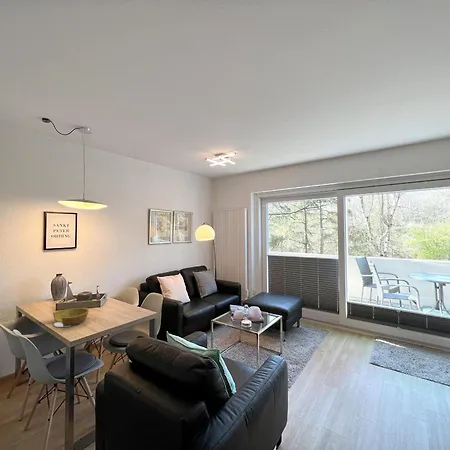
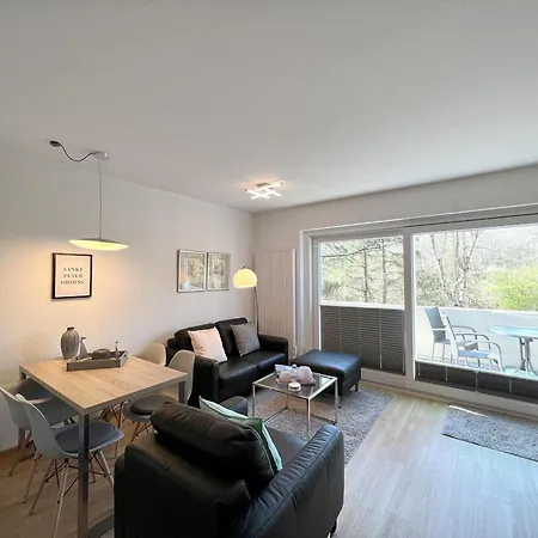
- bowl (70, 317)
